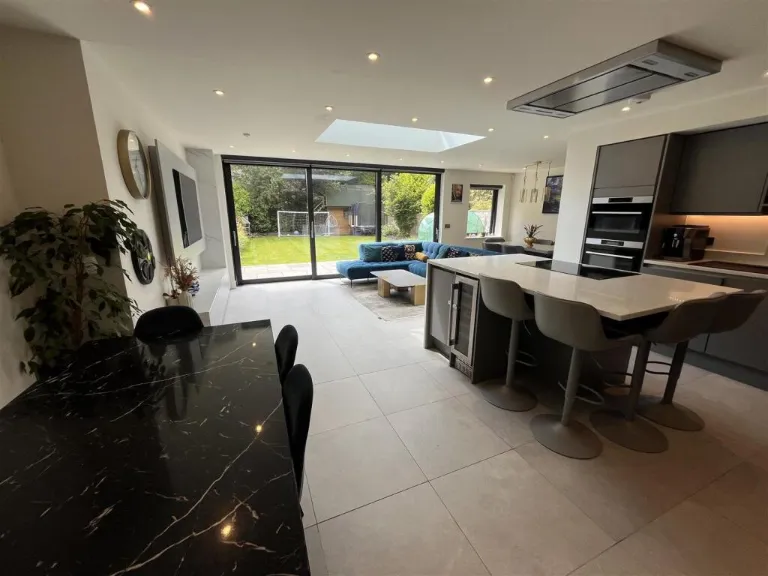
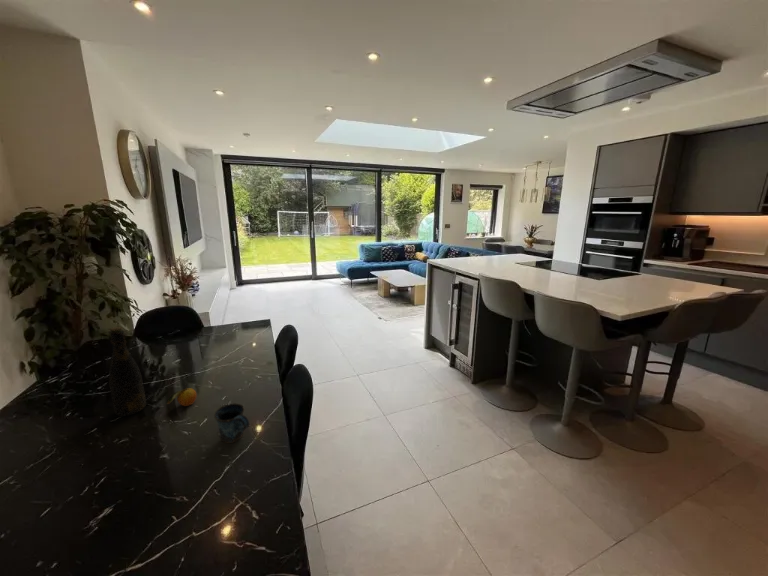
+ bottle (123, 370)
+ fruit (181, 396)
+ mug (231, 427)
